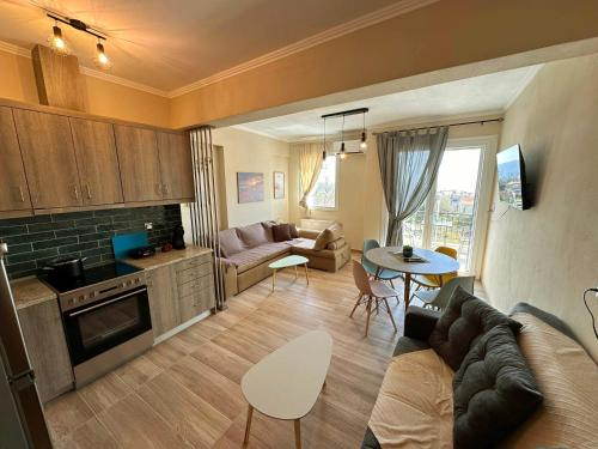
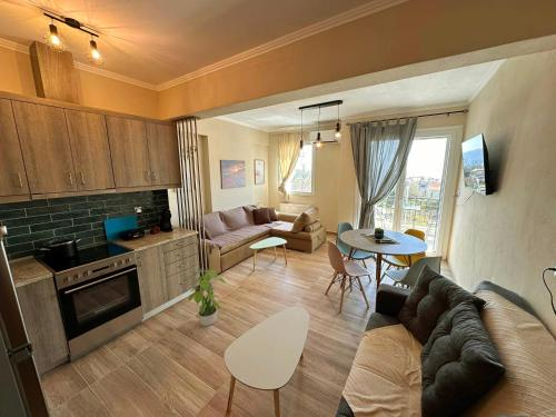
+ potted plant (202, 296)
